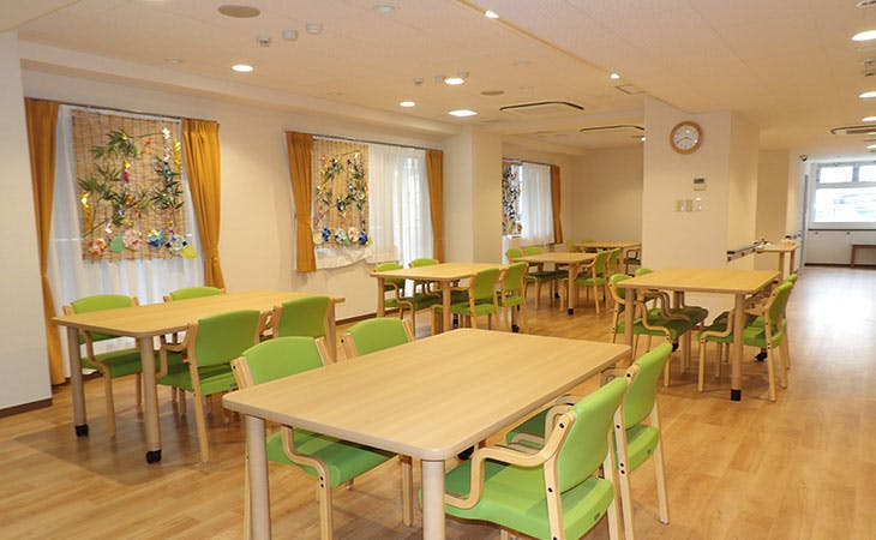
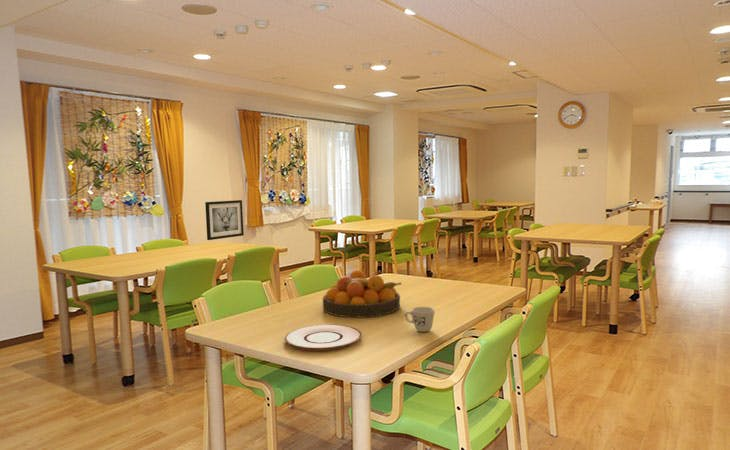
+ wall art (225, 219)
+ mug (419, 319)
+ plate (323, 337)
+ fruit bowl (361, 290)
